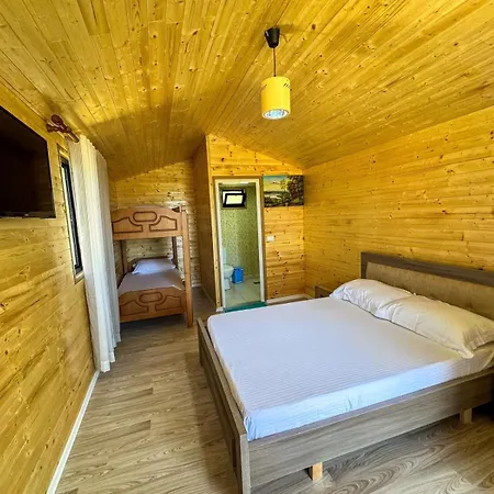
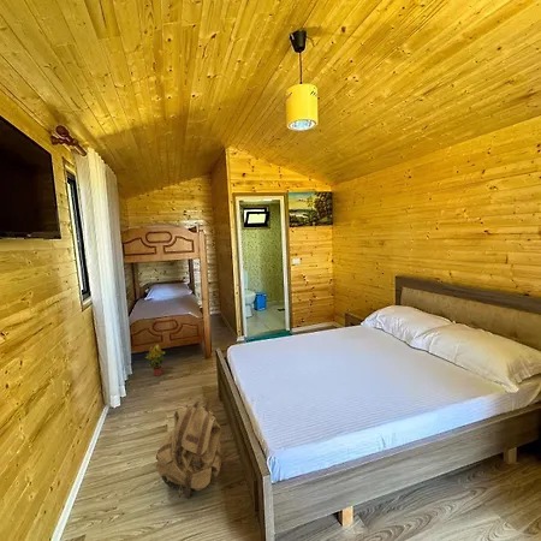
+ potted plant (156, 359)
+ backpack (189, 439)
